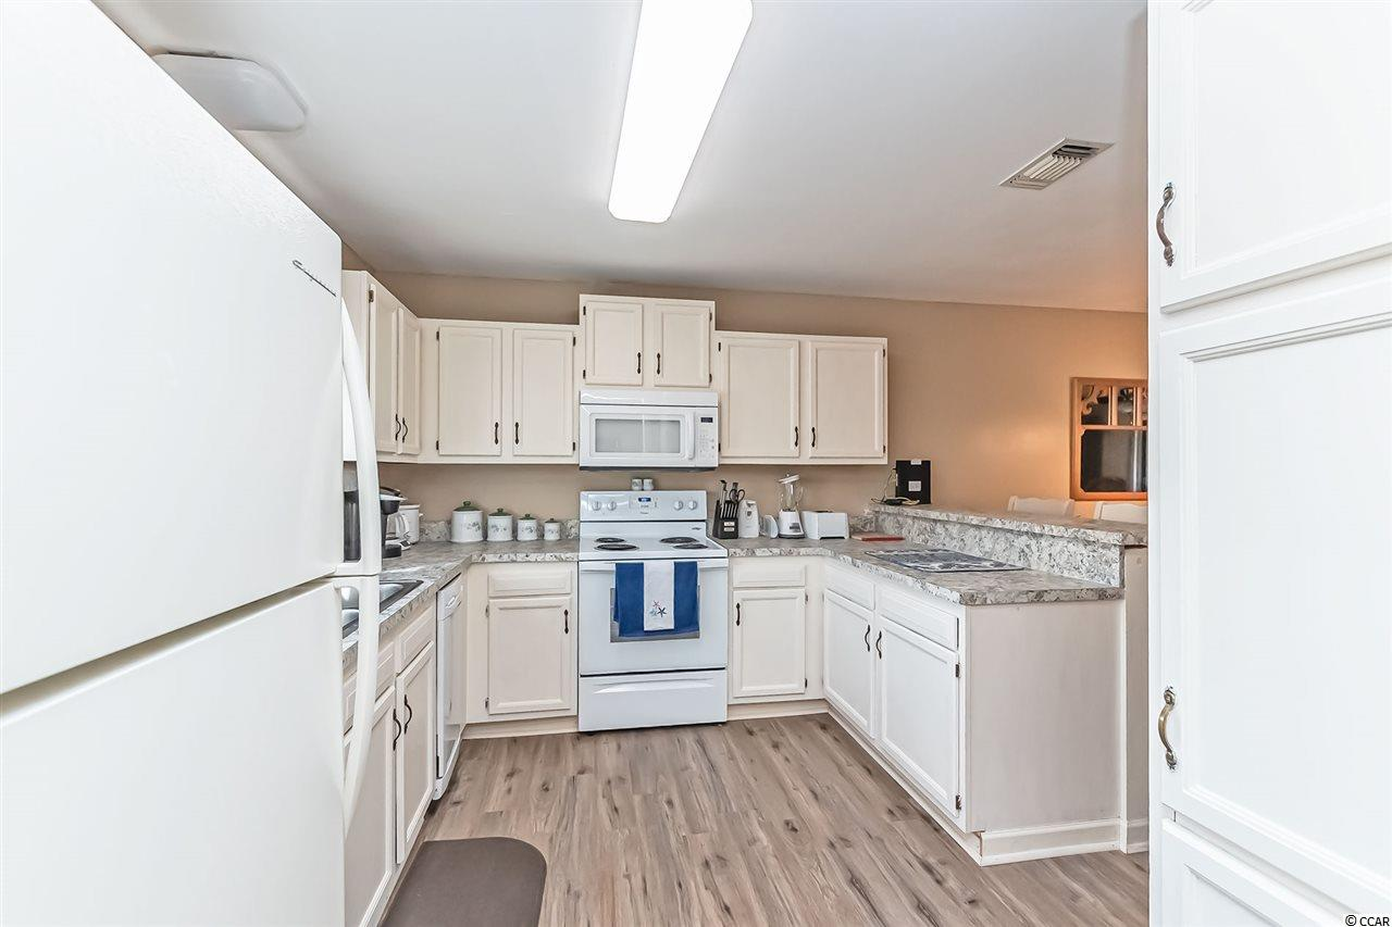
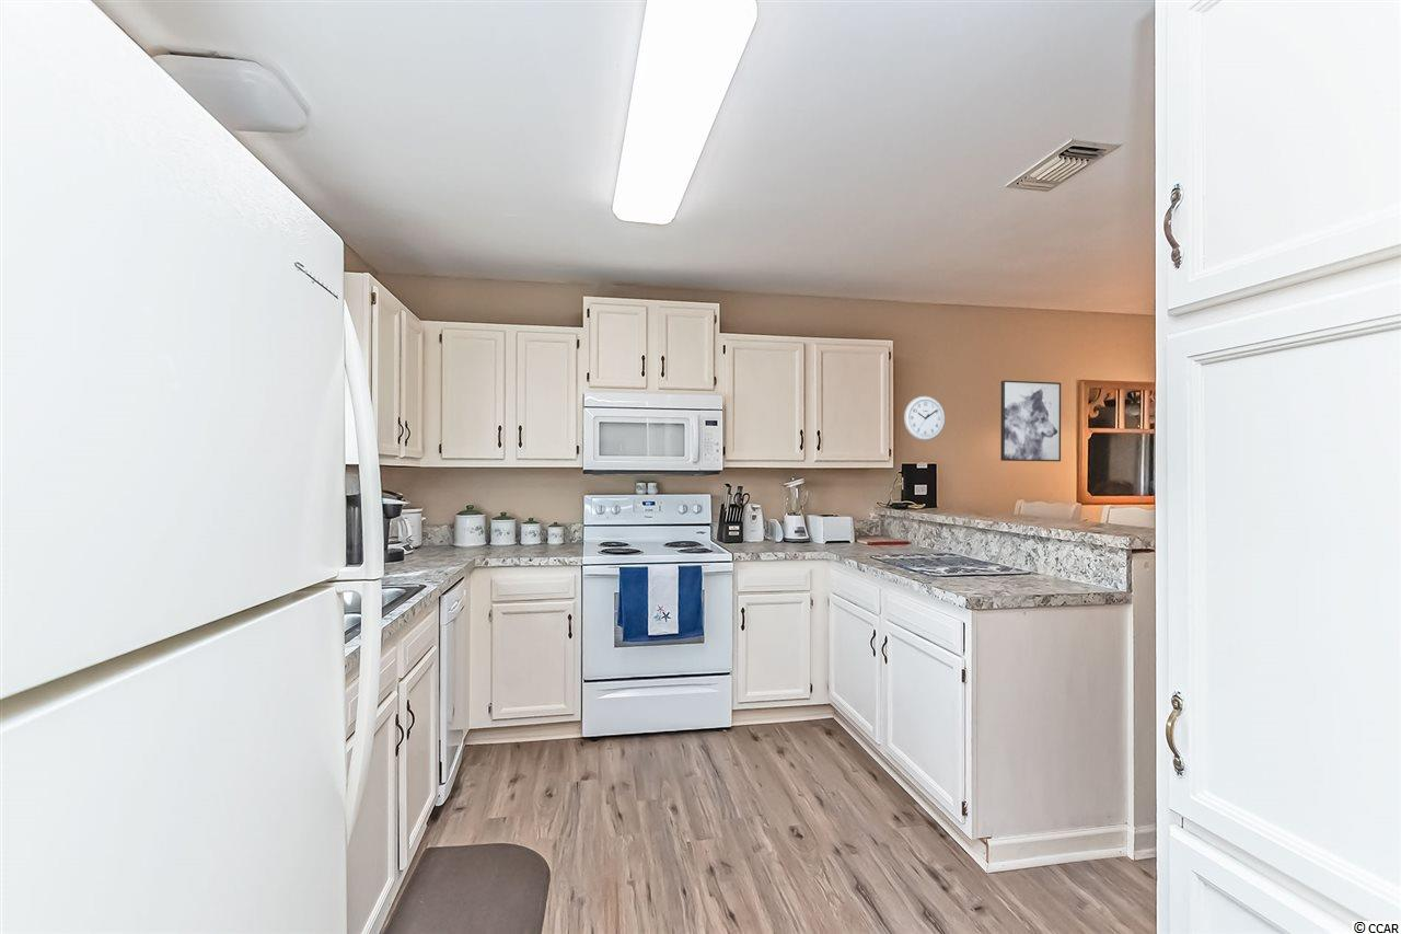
+ wall art (1031, 420)
+ wall clock (925, 417)
